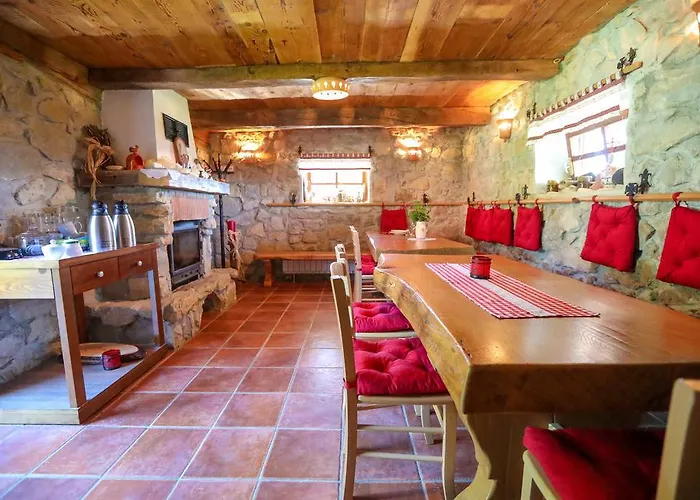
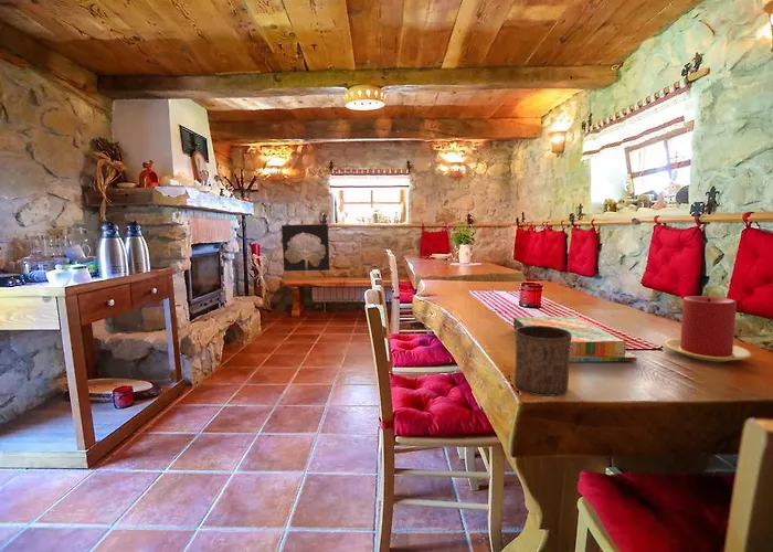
+ board game (568, 330)
+ wall art (306, 247)
+ cup (542, 359)
+ candle (707, 327)
